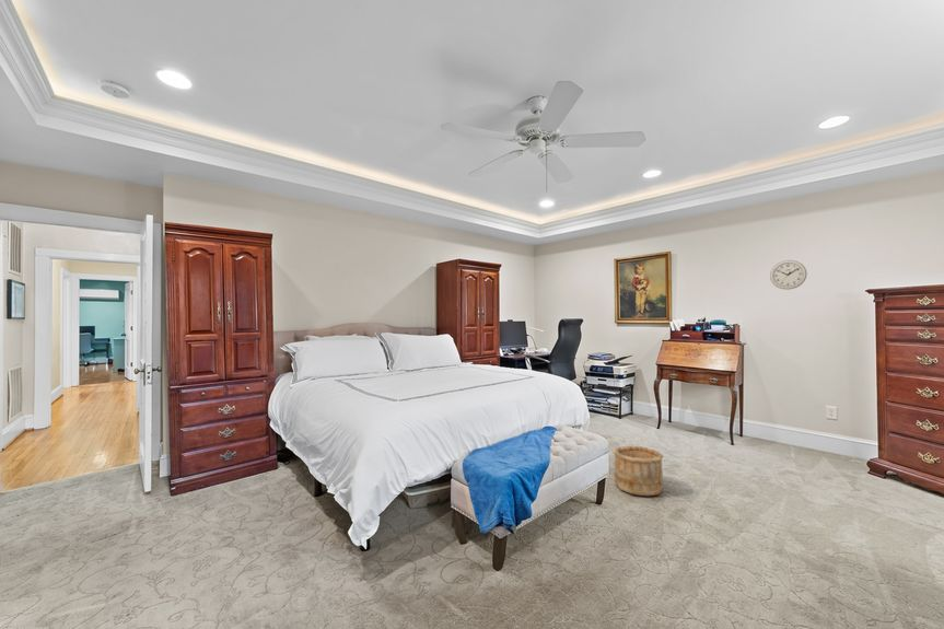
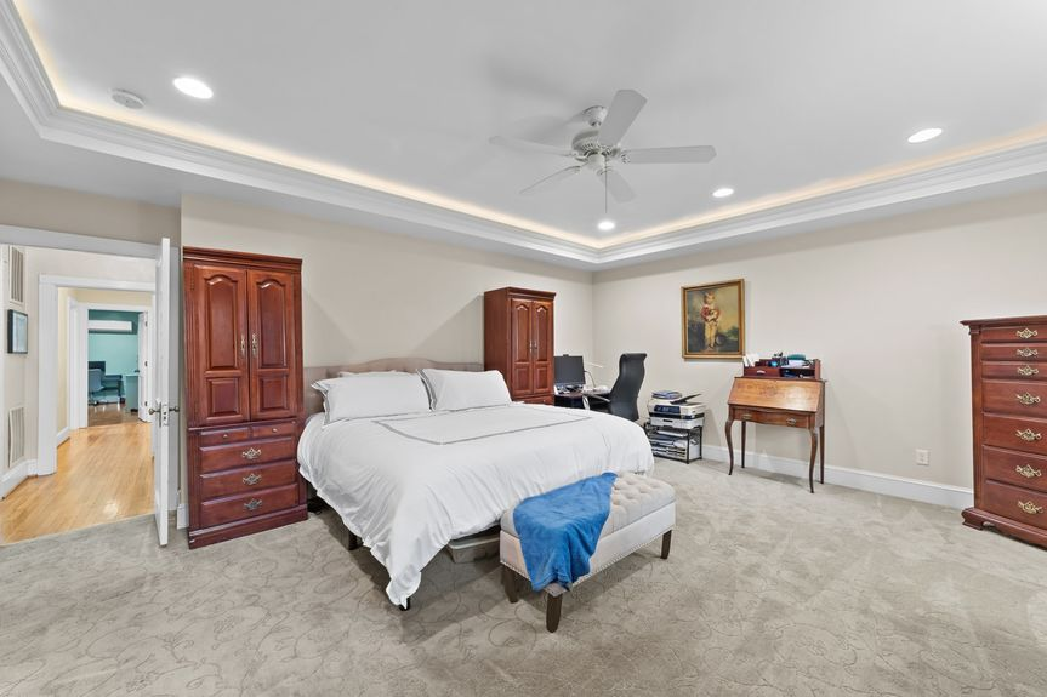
- wall clock (788, 275)
- wooden bucket (638, 469)
